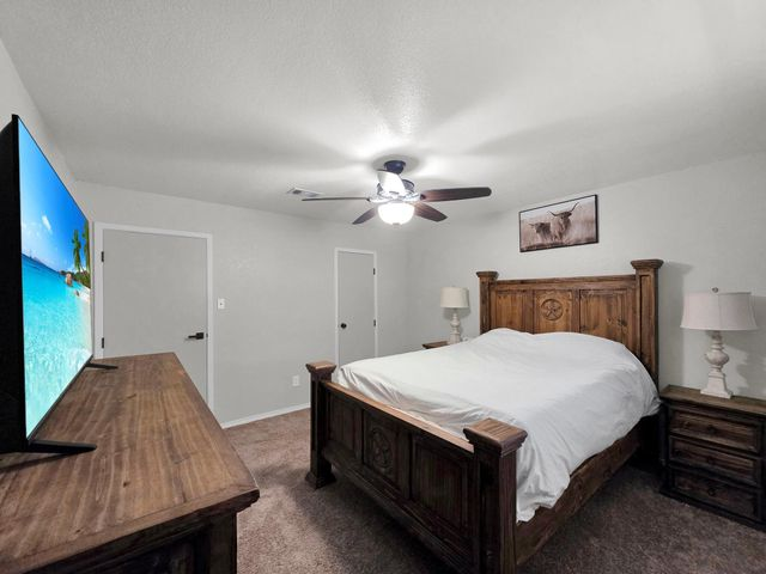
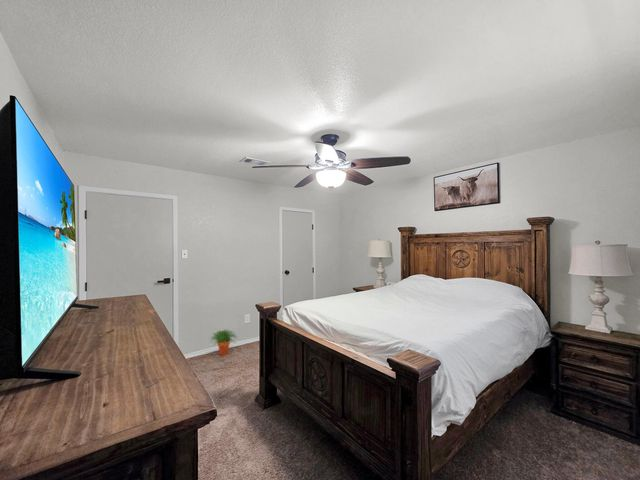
+ potted plant (223, 342)
